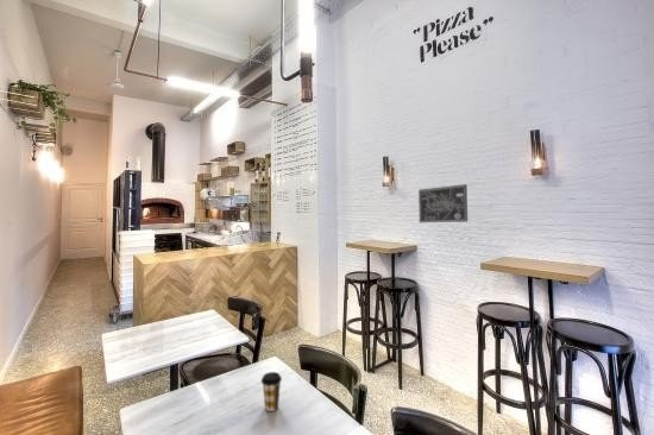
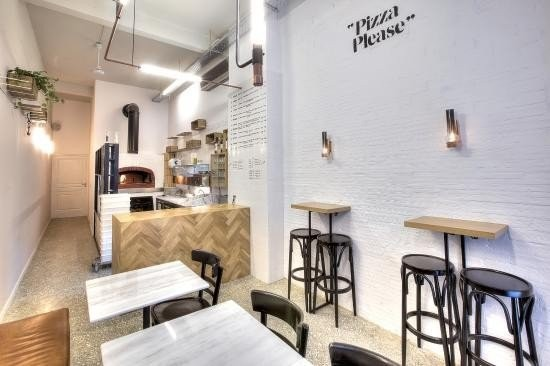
- wall art (441, 204)
- coffee cup (271, 391)
